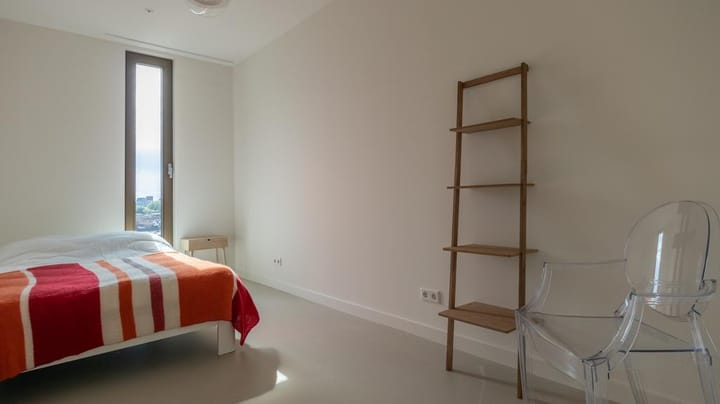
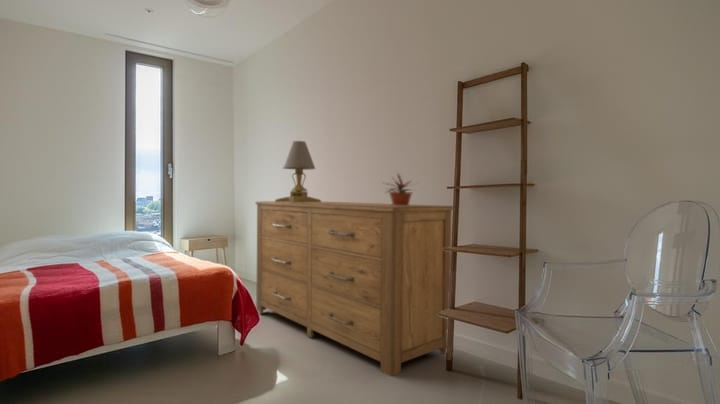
+ dresser (337, 266)
+ lamp (298, 171)
+ potted plant (400, 188)
